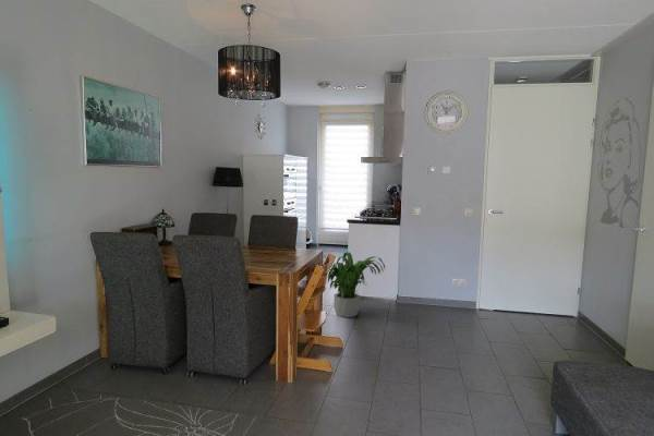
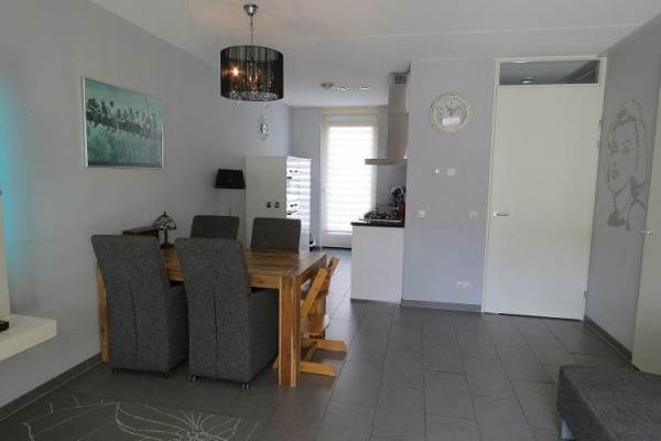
- potted plant (346, 284)
